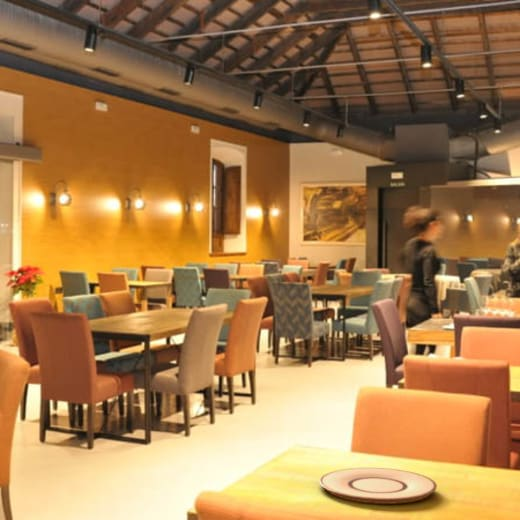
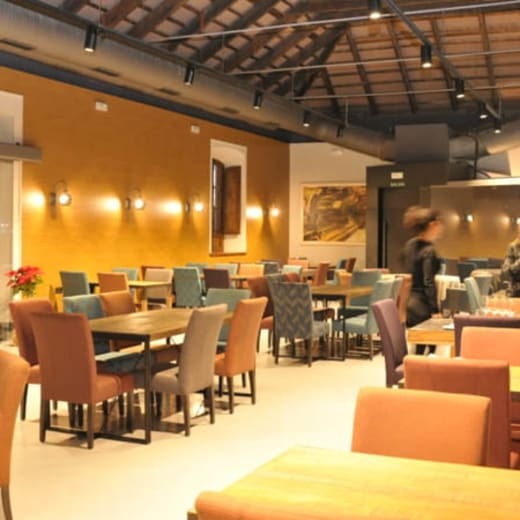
- plate (377, 485)
